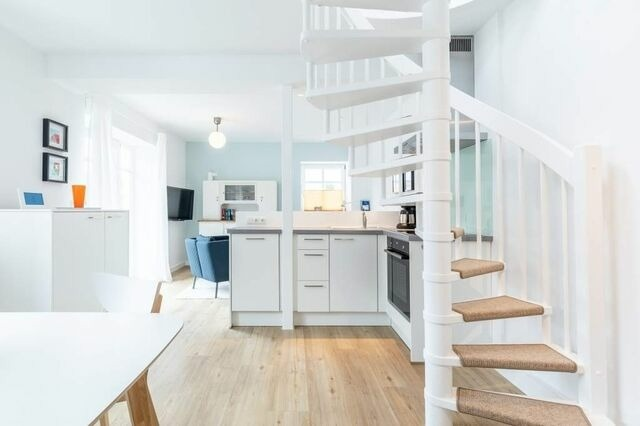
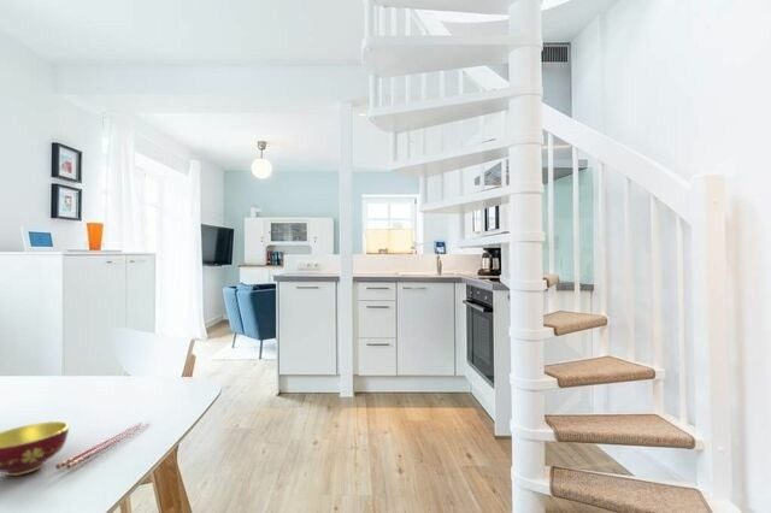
+ bowl (67, 432)
